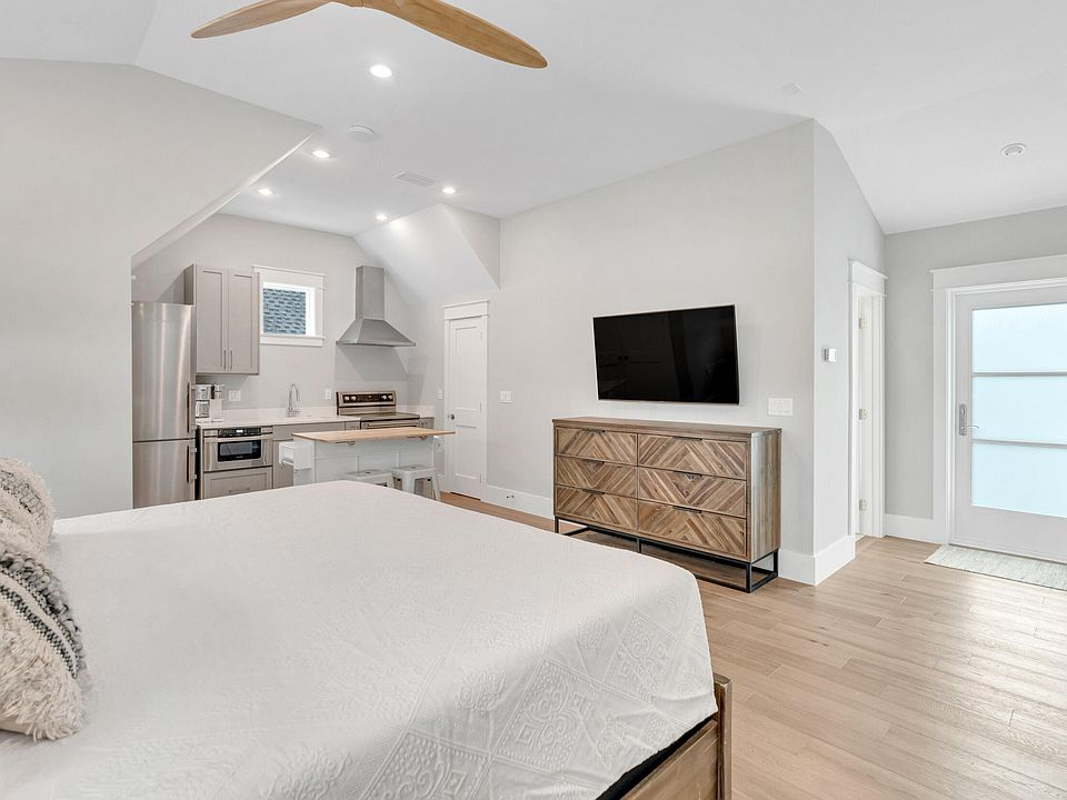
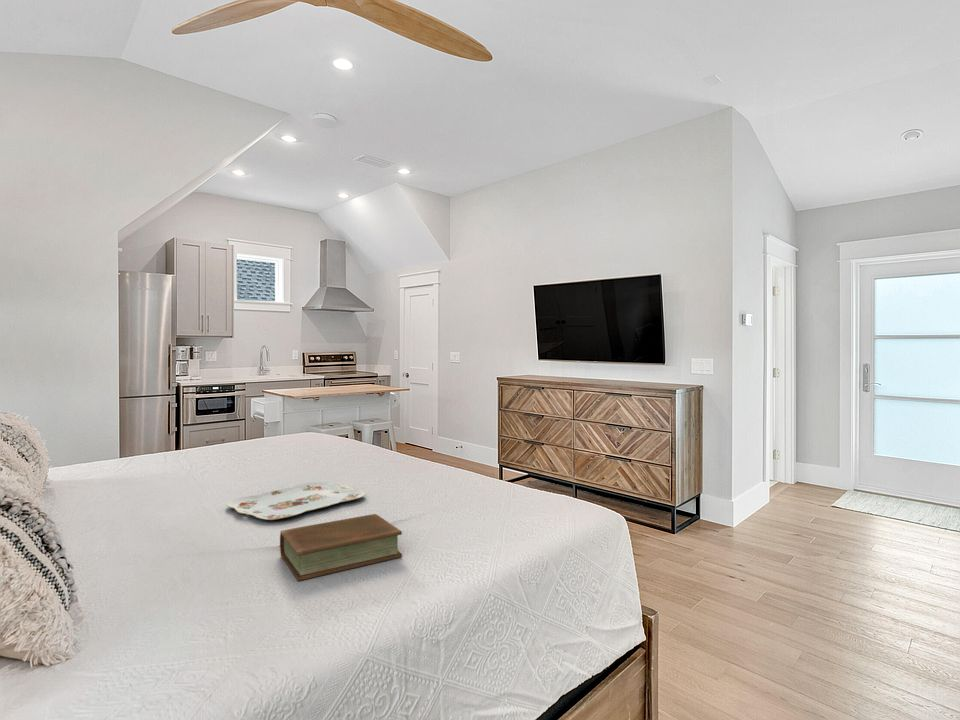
+ serving tray (298, 500)
+ book (340, 543)
